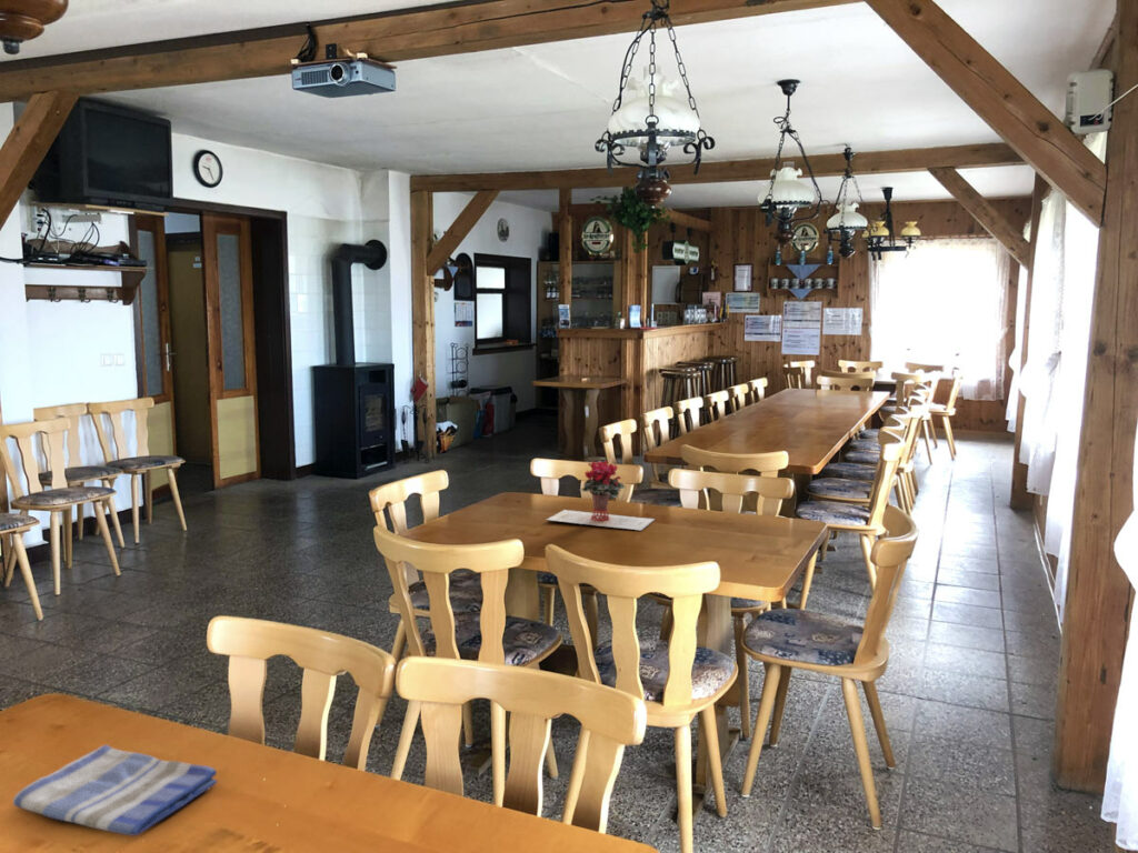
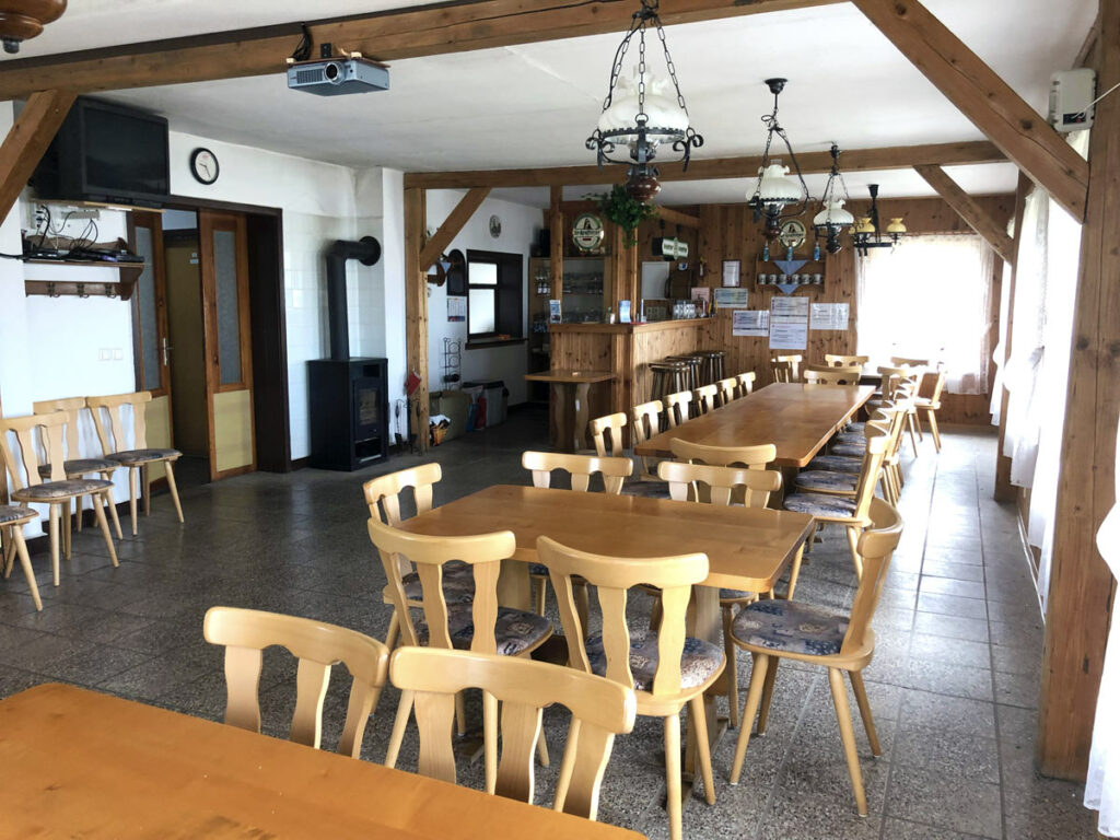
- potted flower (600, 491)
- dish towel (117, 786)
